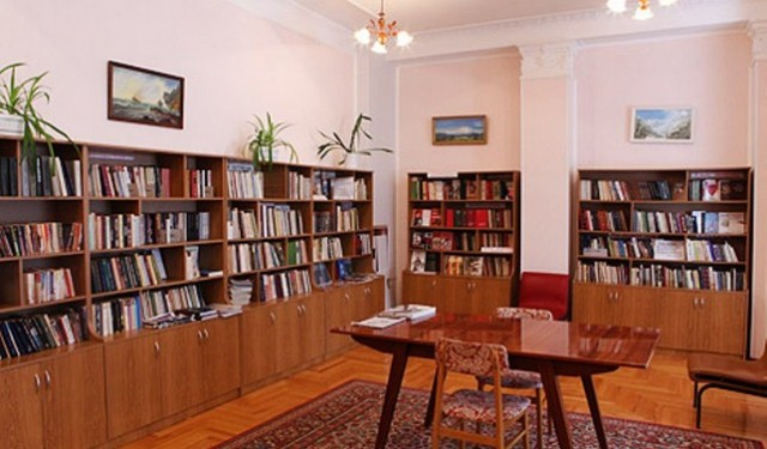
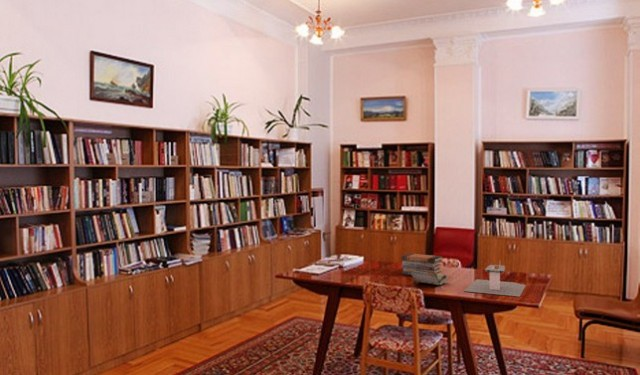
+ book (428, 276)
+ book stack (421, 265)
+ architectural model (496, 274)
